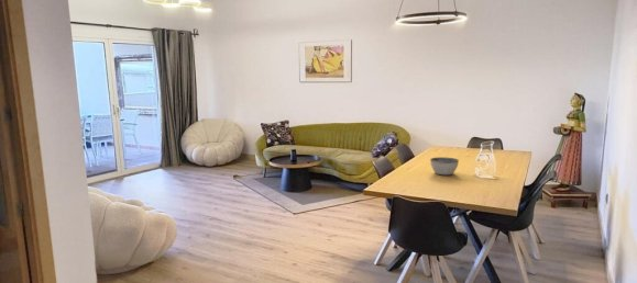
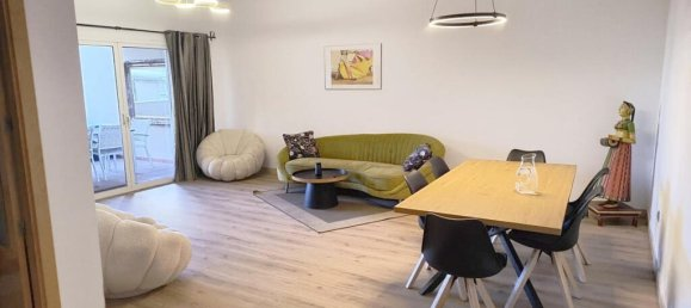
- bowl (443, 166)
